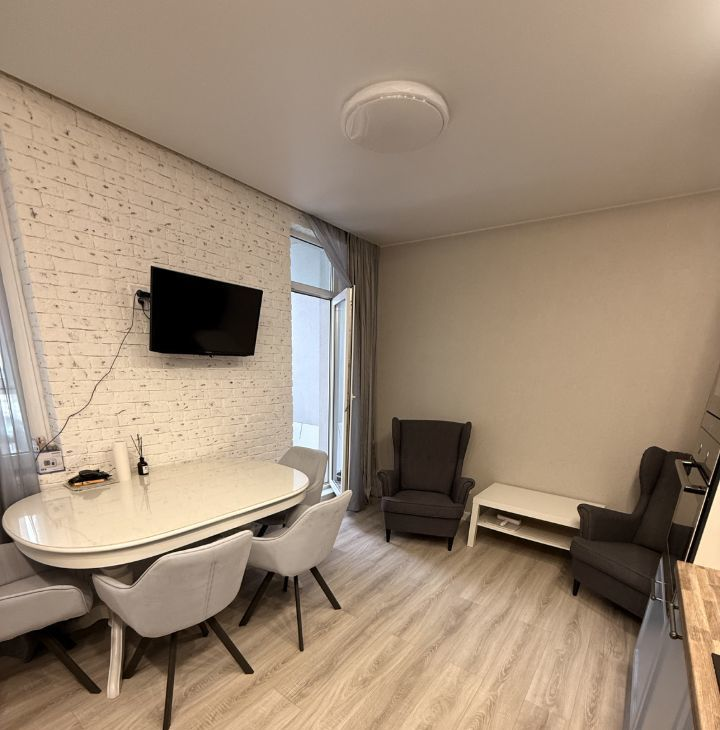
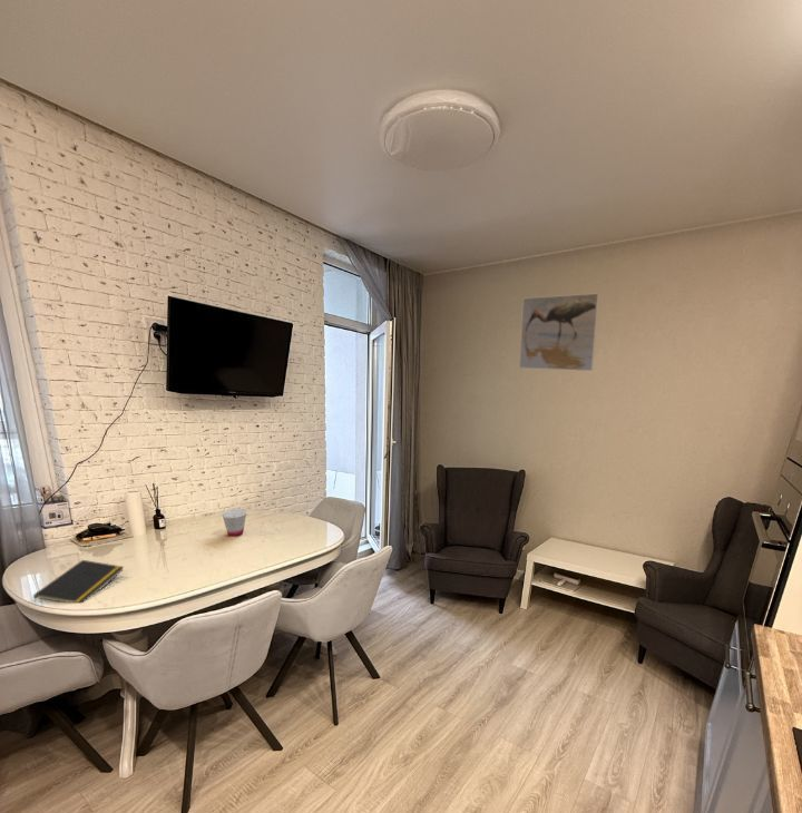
+ cup (235, 523)
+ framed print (556, 333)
+ notepad (81, 580)
